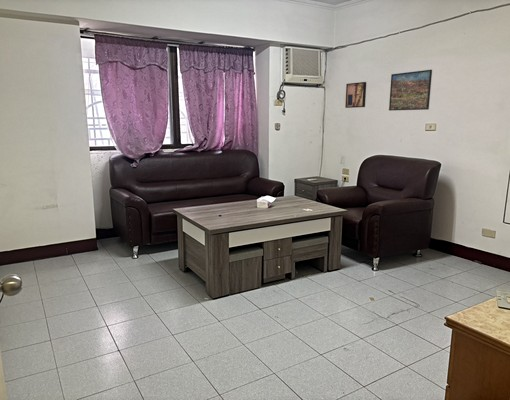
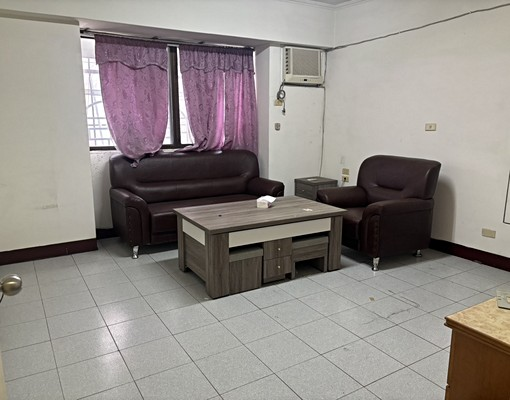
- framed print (409, 91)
- wall art (355, 95)
